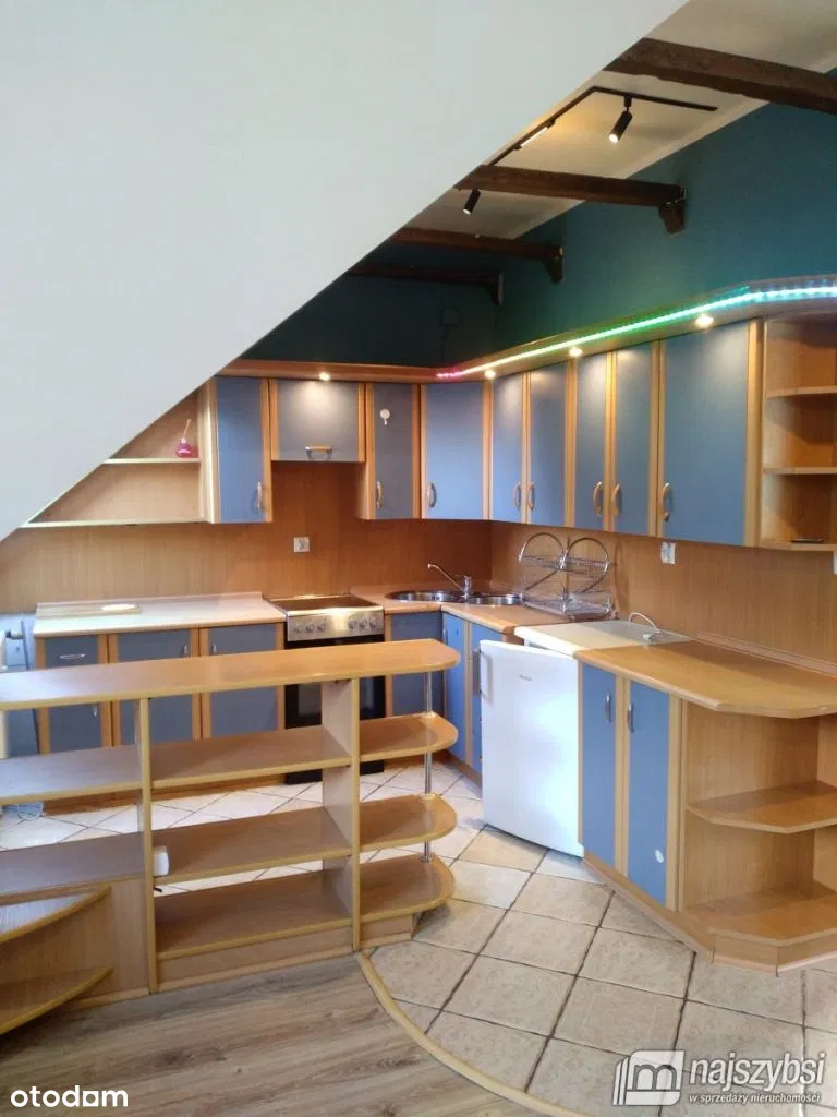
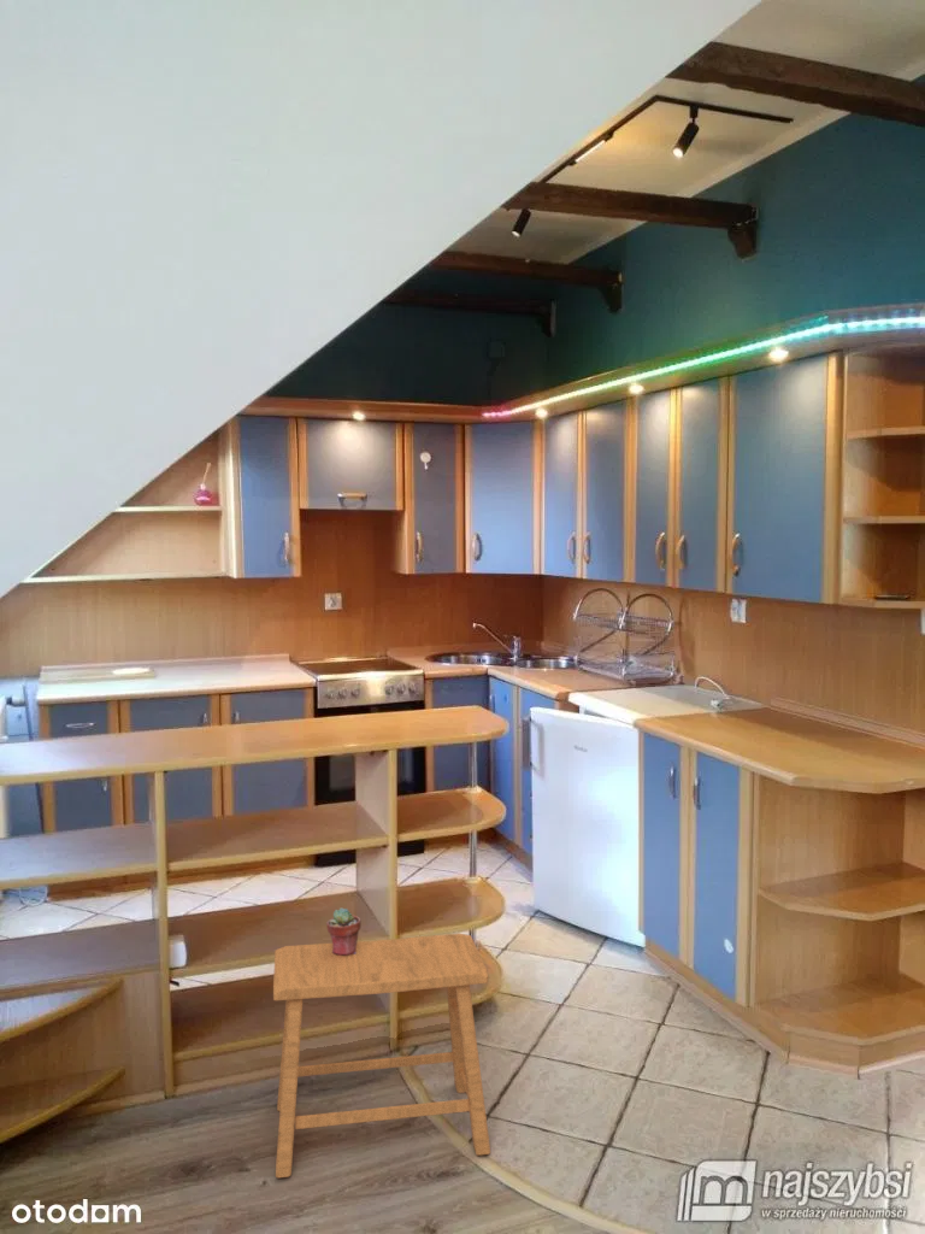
+ potted succulent (343, 928)
+ stool (382, 1058)
